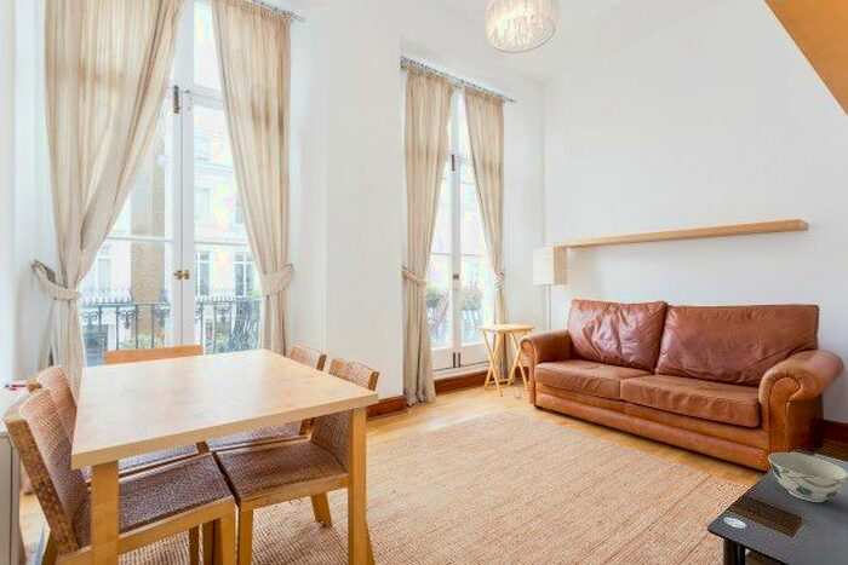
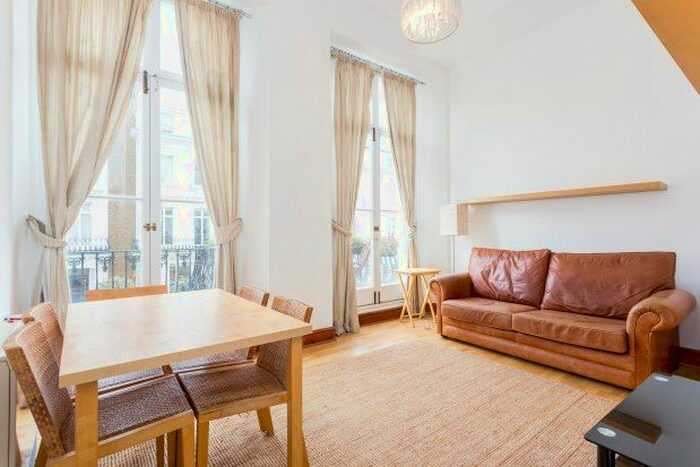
- bowl (806, 479)
